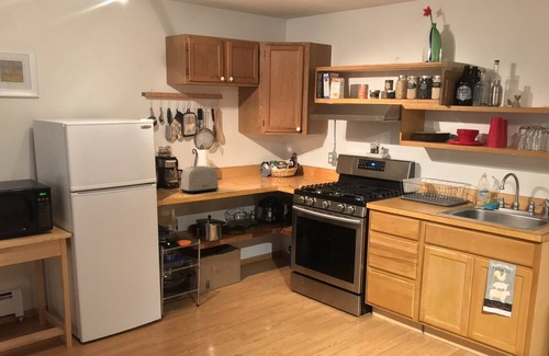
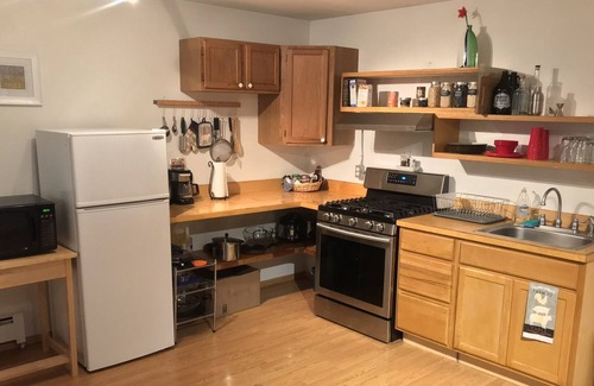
- toaster (200, 179)
